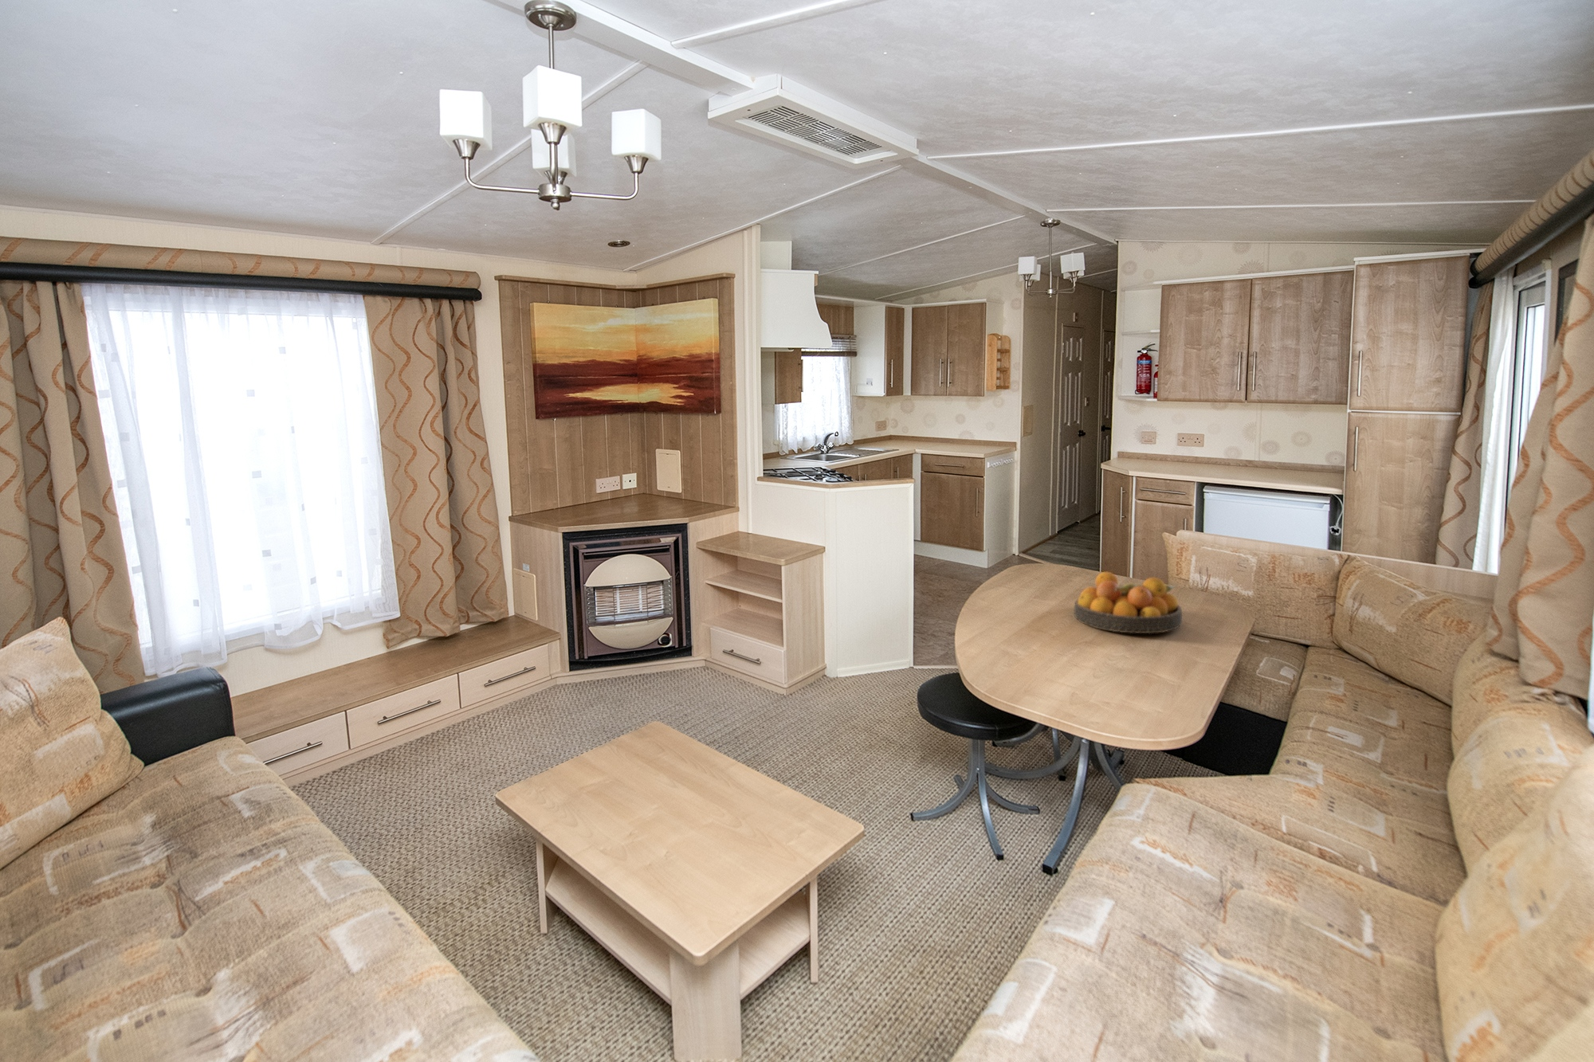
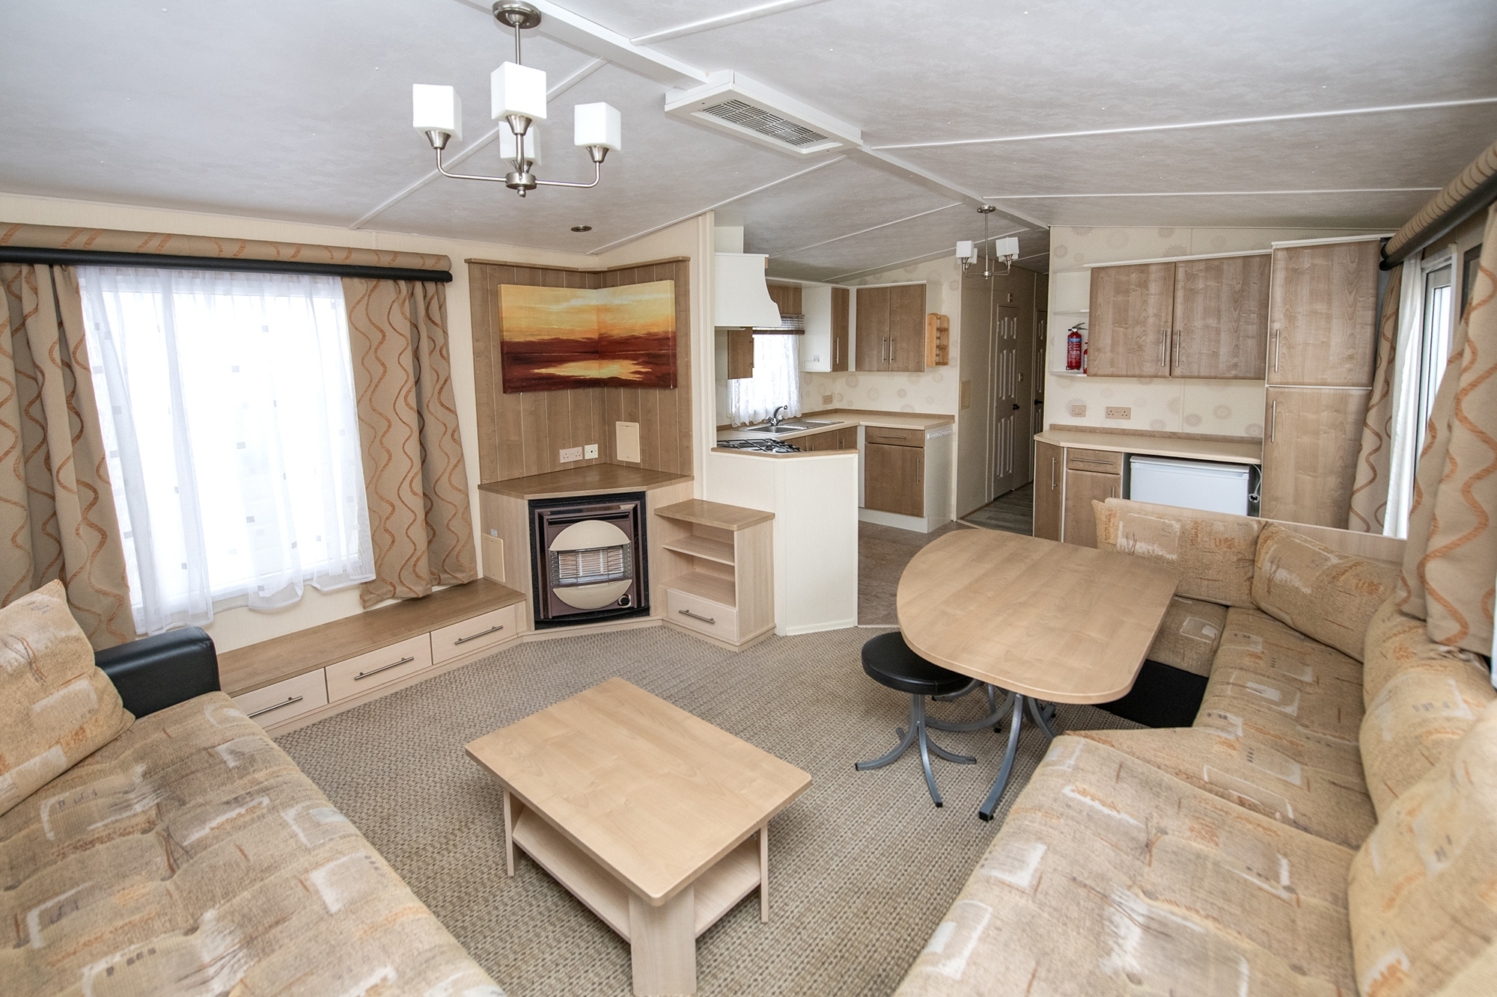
- fruit bowl (1127, 599)
